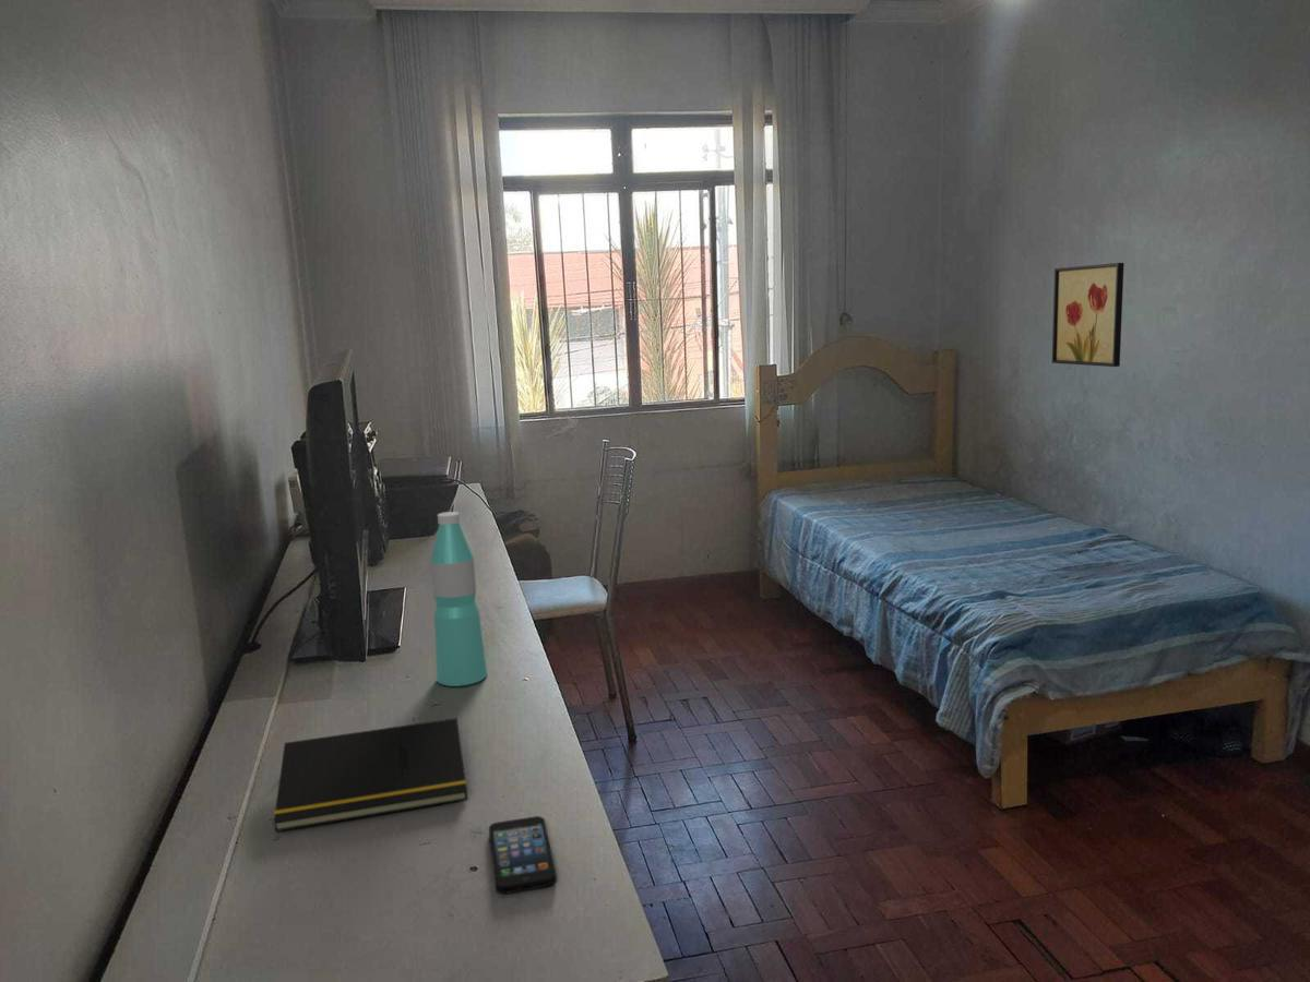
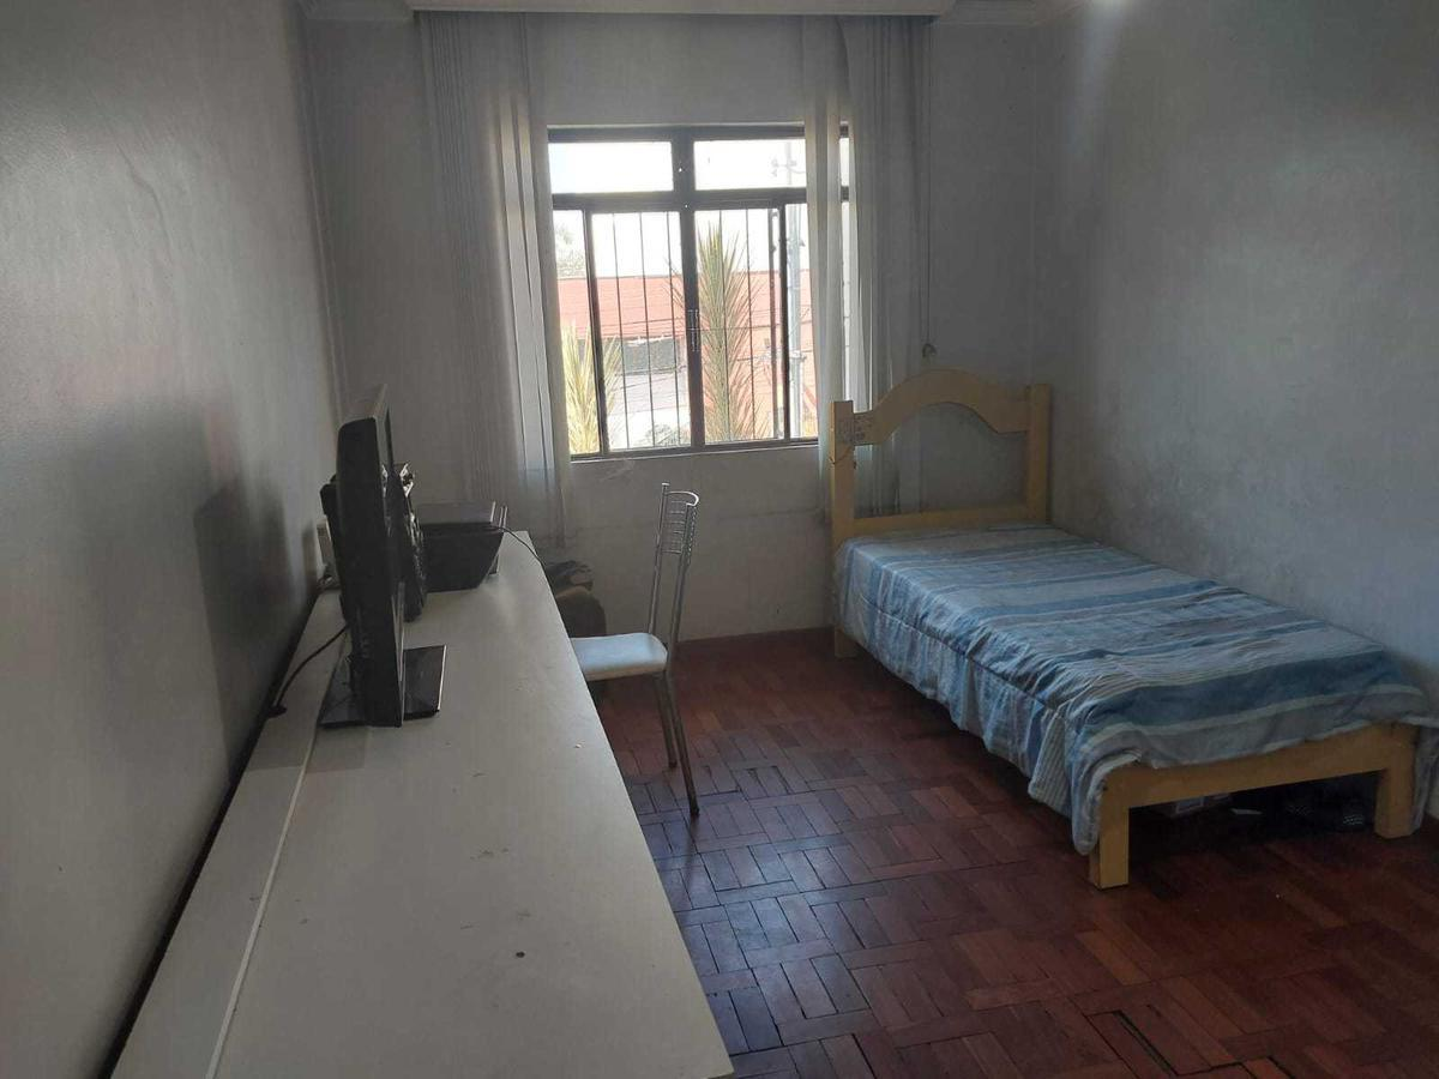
- water bottle (455, 596)
- notepad (372, 769)
- wall art (1087, 315)
- smartphone (521, 852)
